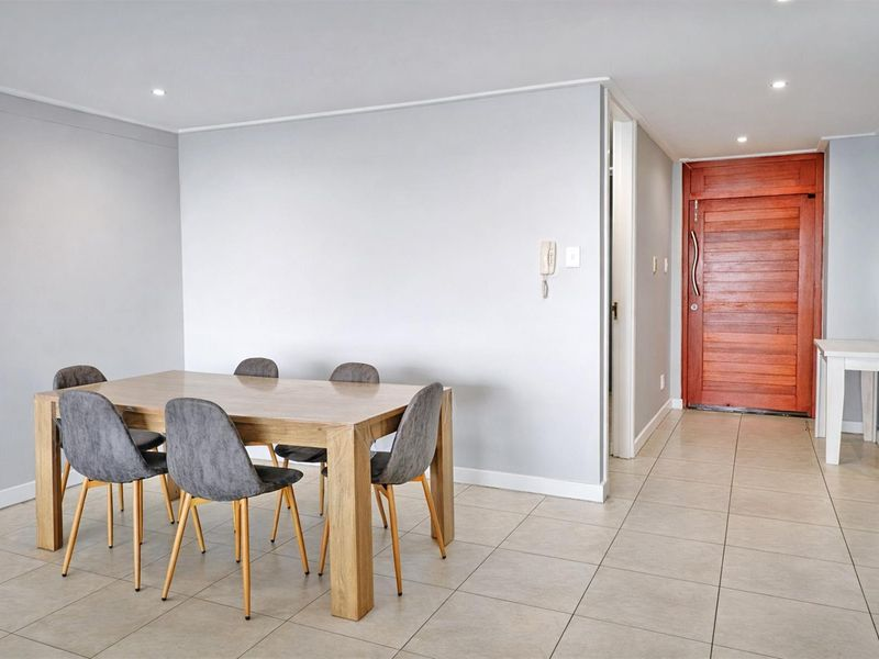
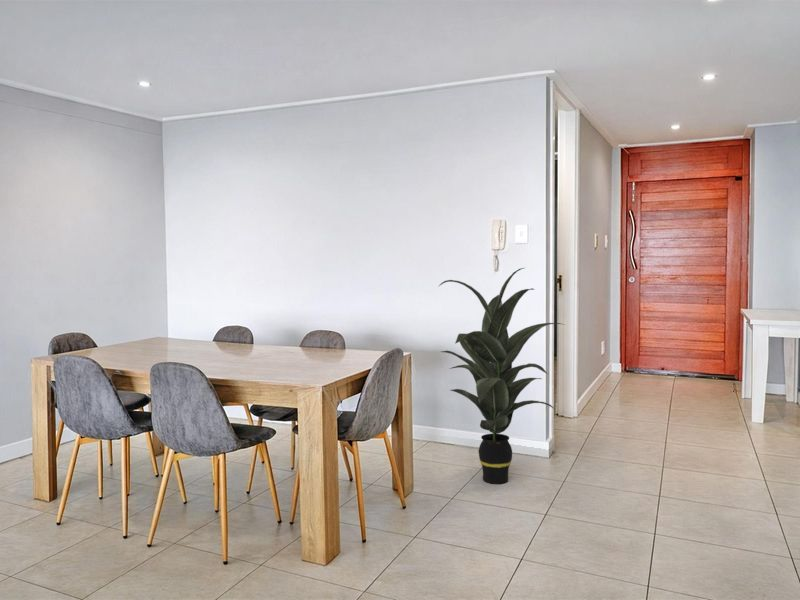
+ indoor plant (501, 375)
